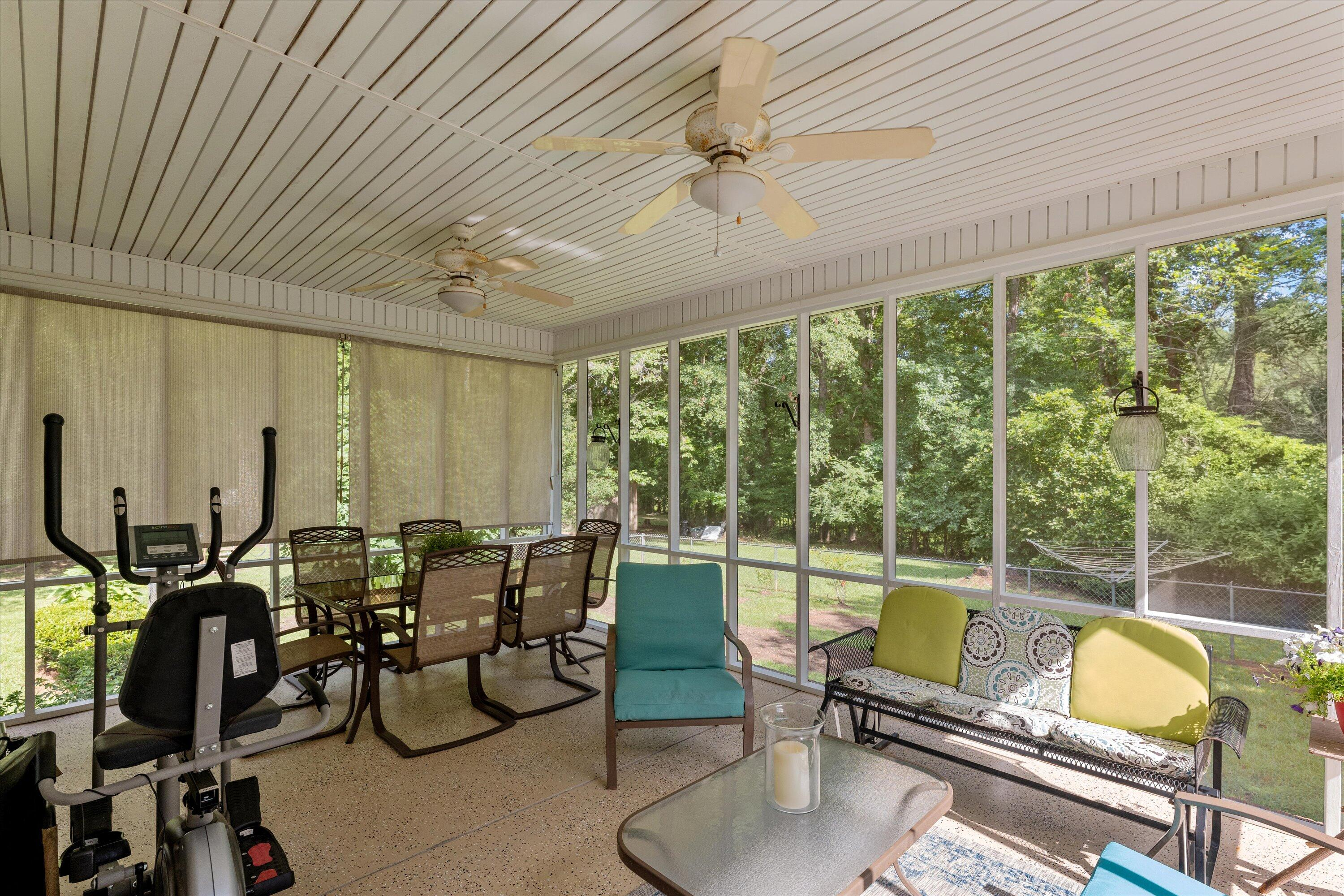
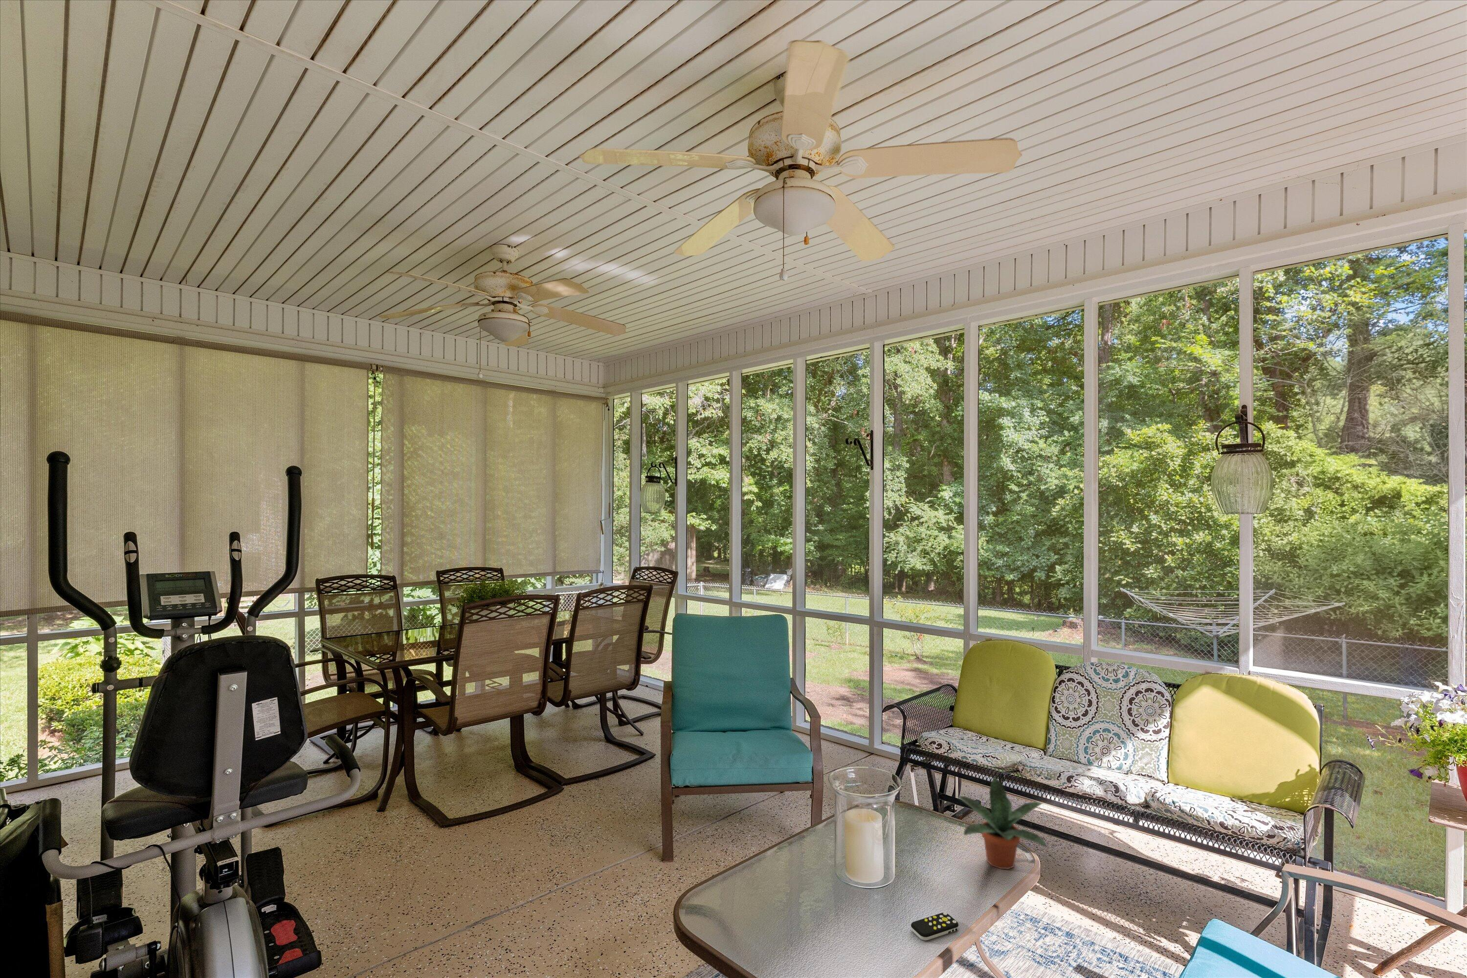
+ potted plant (1000, 825)
+ remote control (934, 926)
